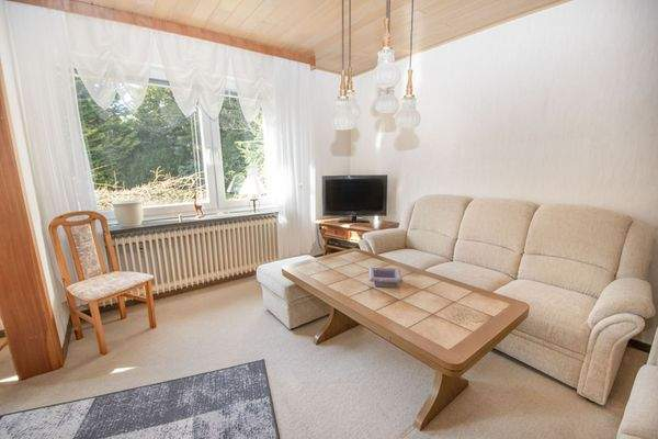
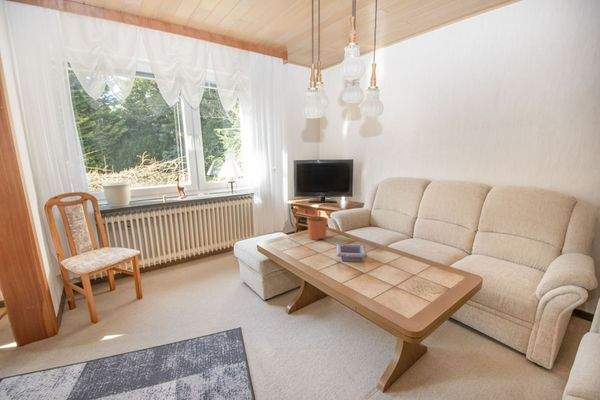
+ plant pot (317, 223)
